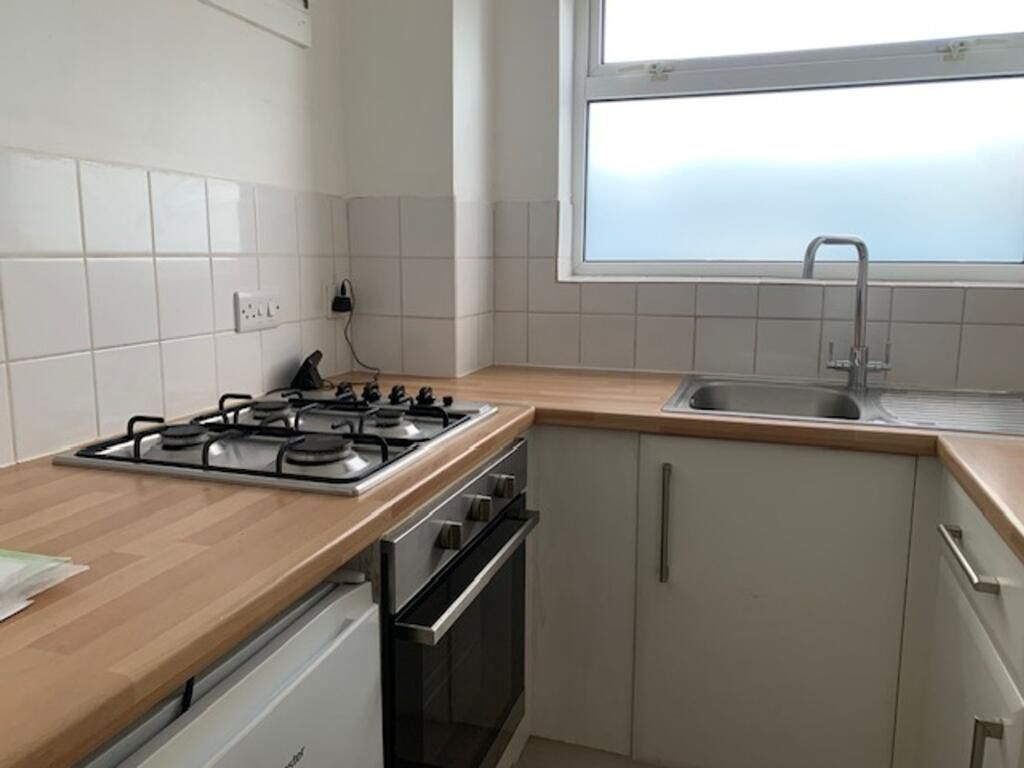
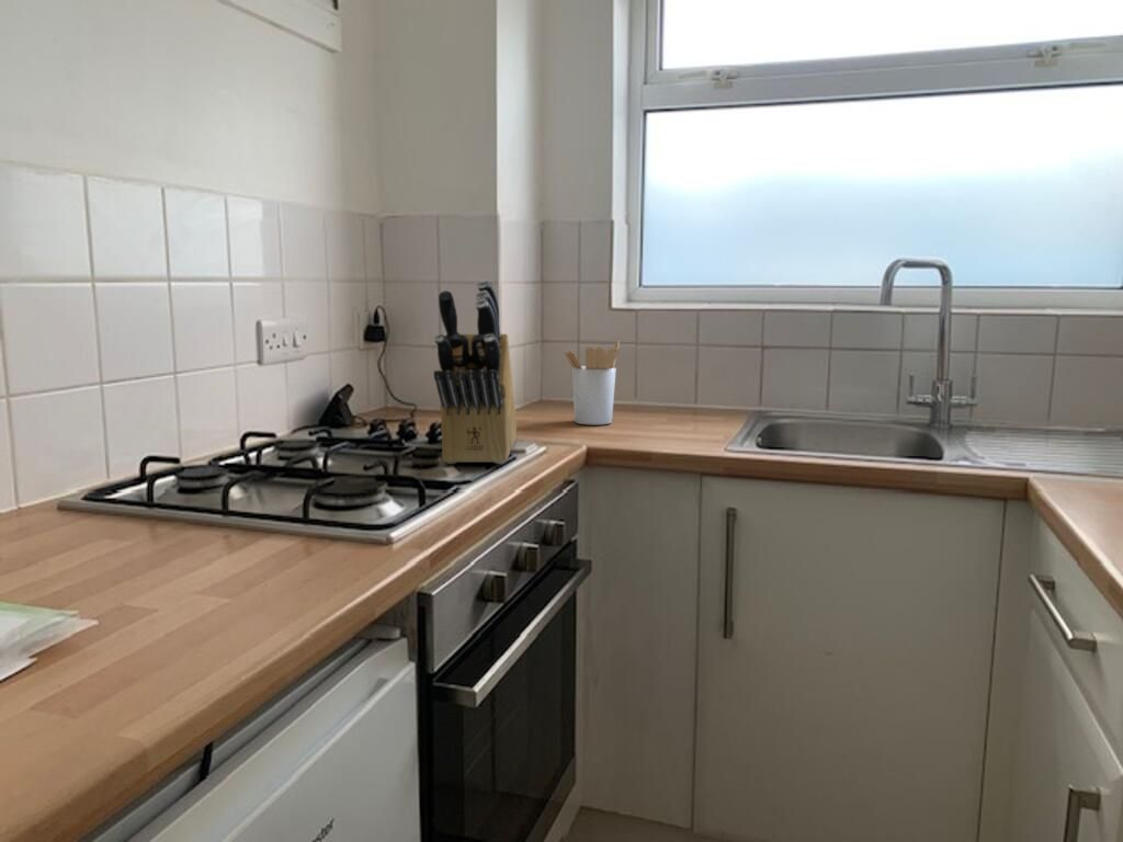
+ knife block (478, 369)
+ utensil holder (595, 383)
